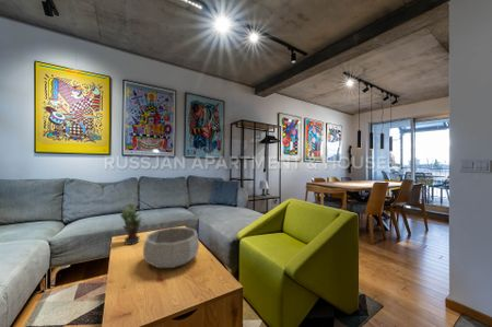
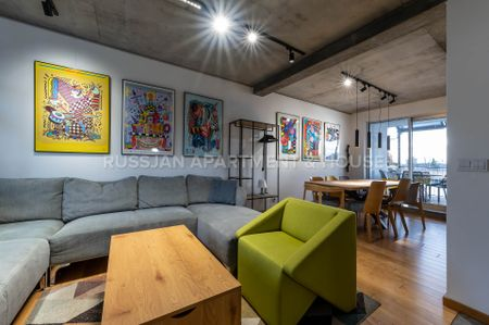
- potted plant (132, 222)
- decorative bowl (172, 246)
